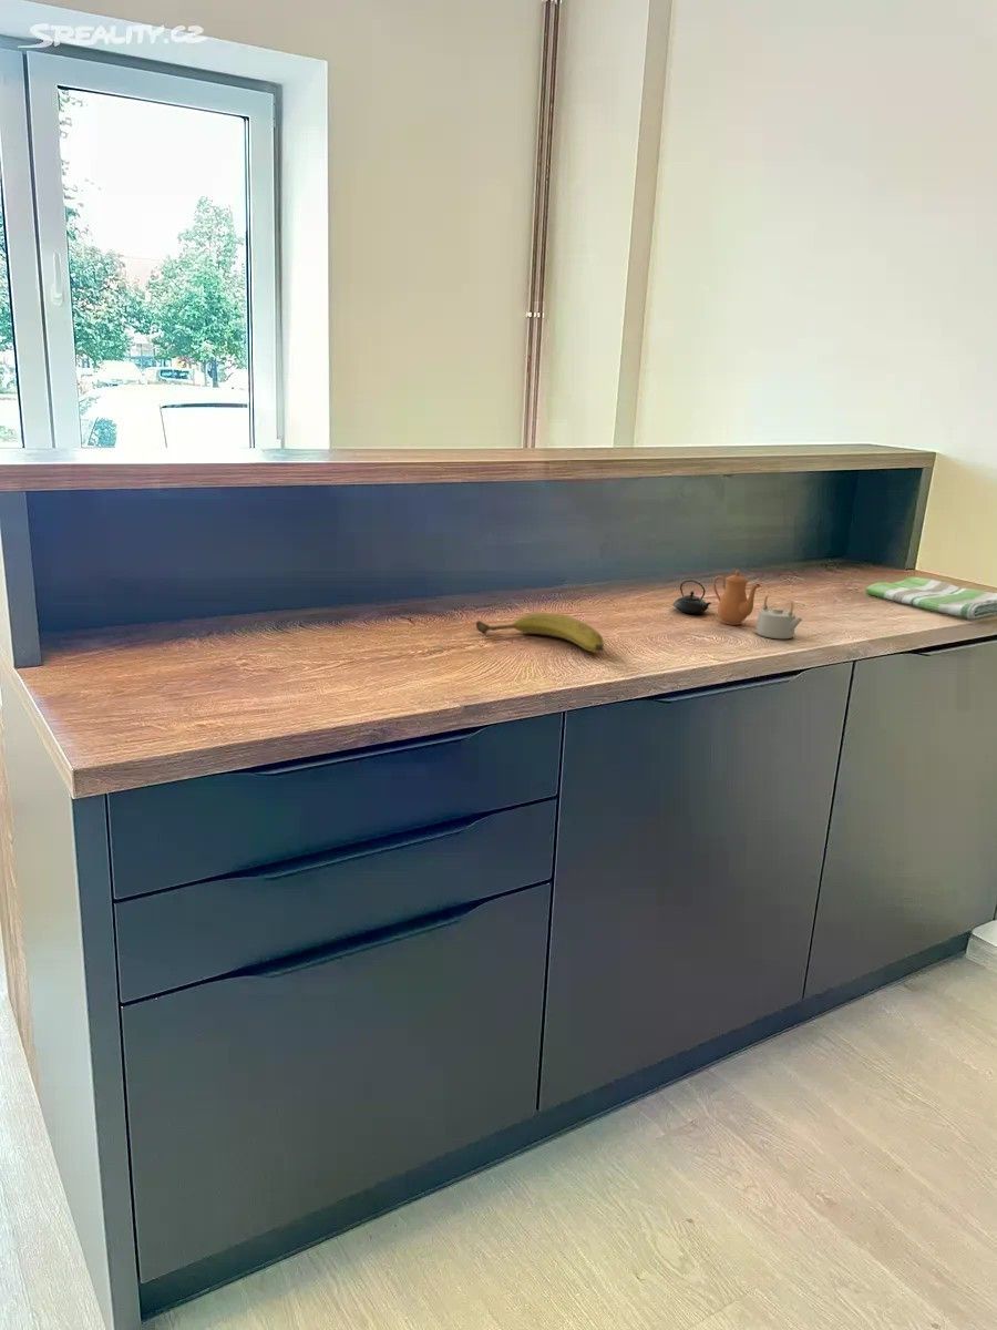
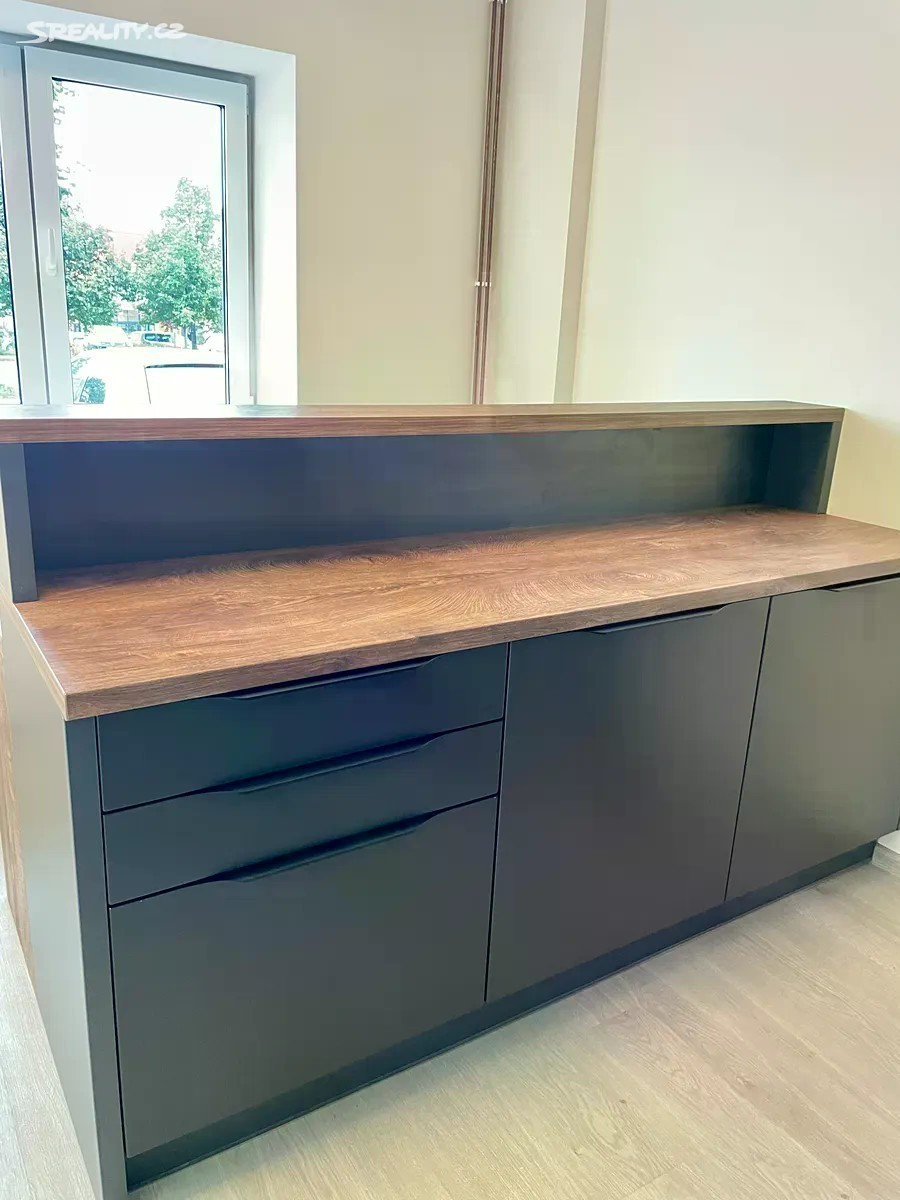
- dish towel (941, 594)
- teapot (737, 596)
- fruit (547, 632)
